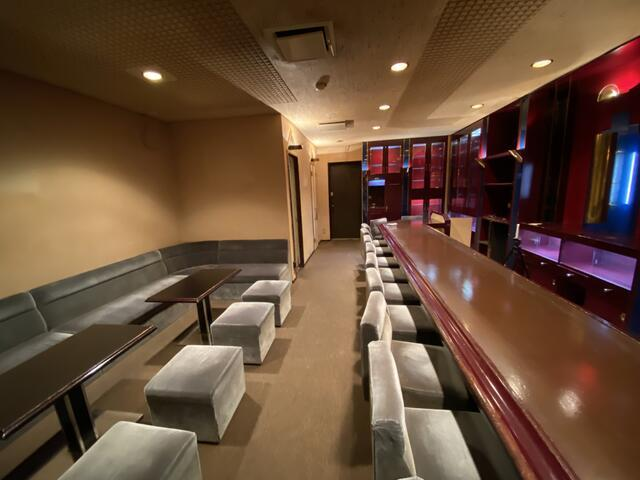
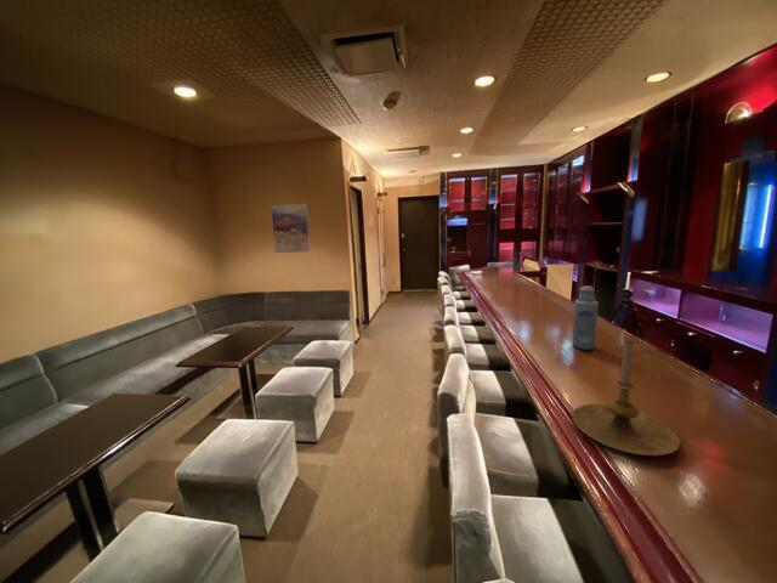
+ bottle (585, 317)
+ wall art (290, 228)
+ candle holder (624, 385)
